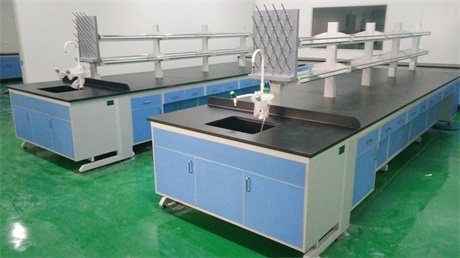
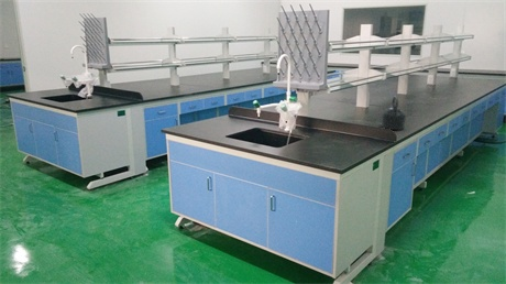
+ kettle (393, 111)
